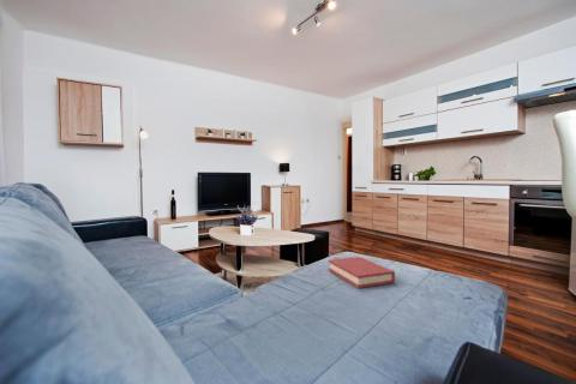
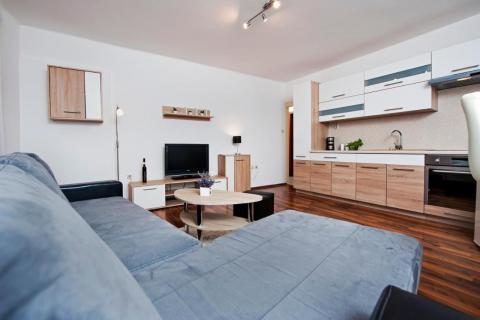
- hardback book (359, 270)
